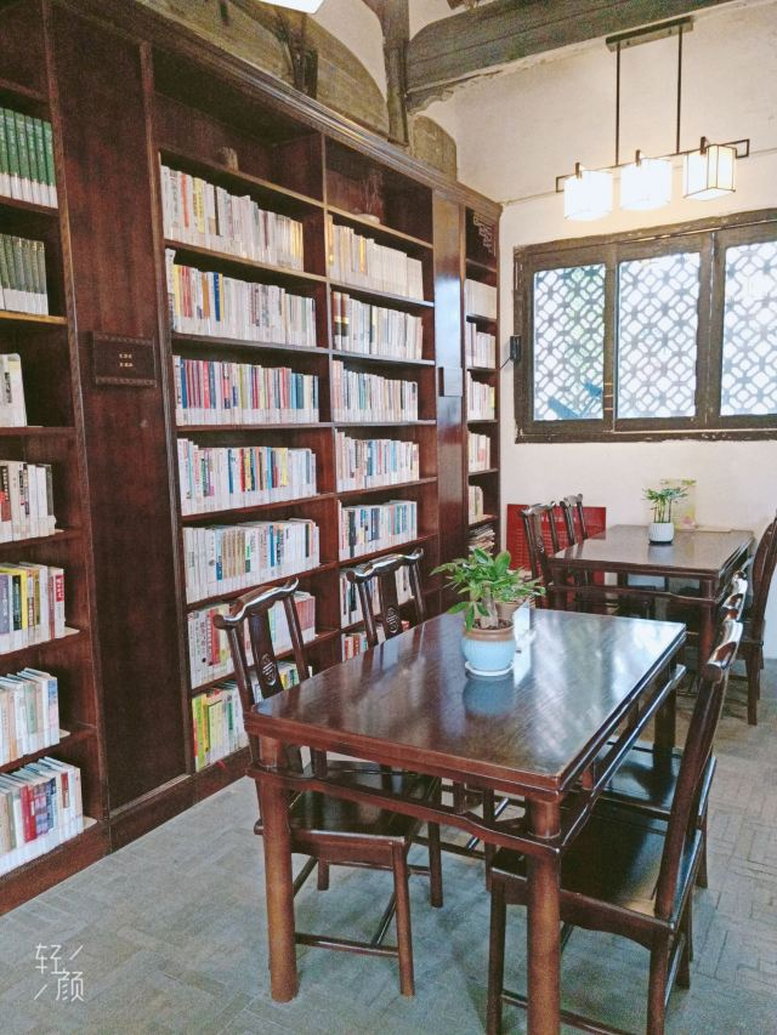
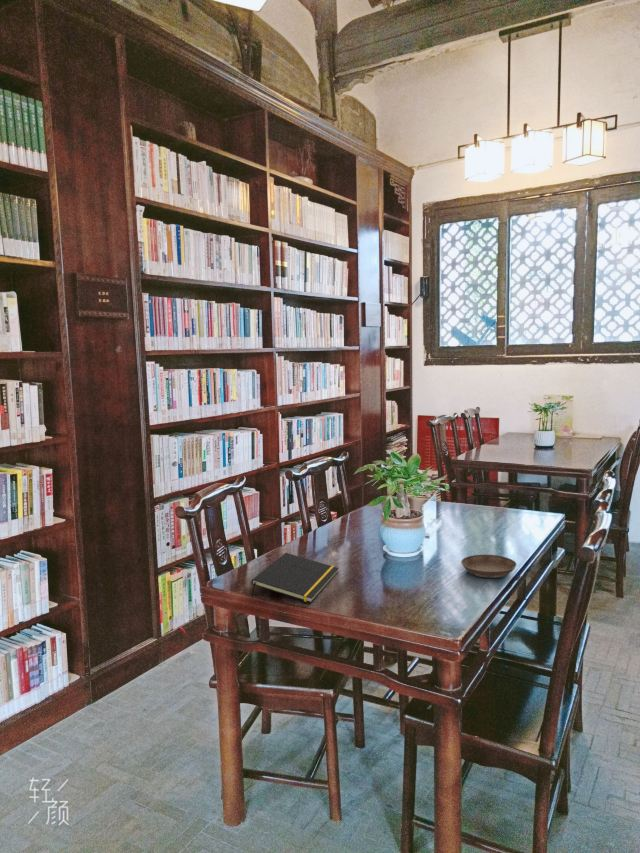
+ saucer (488, 567)
+ notepad (297, 575)
